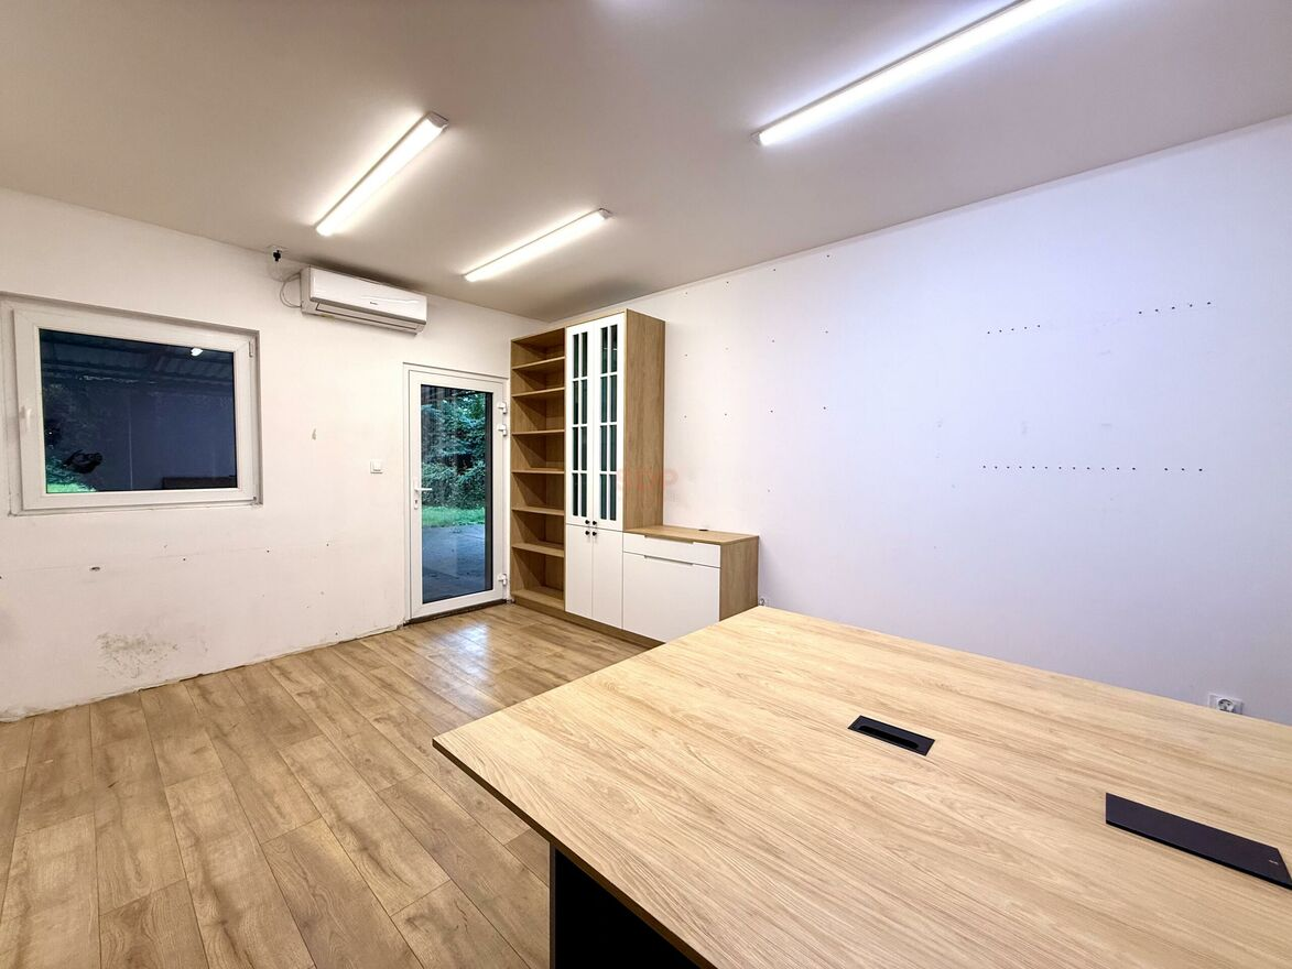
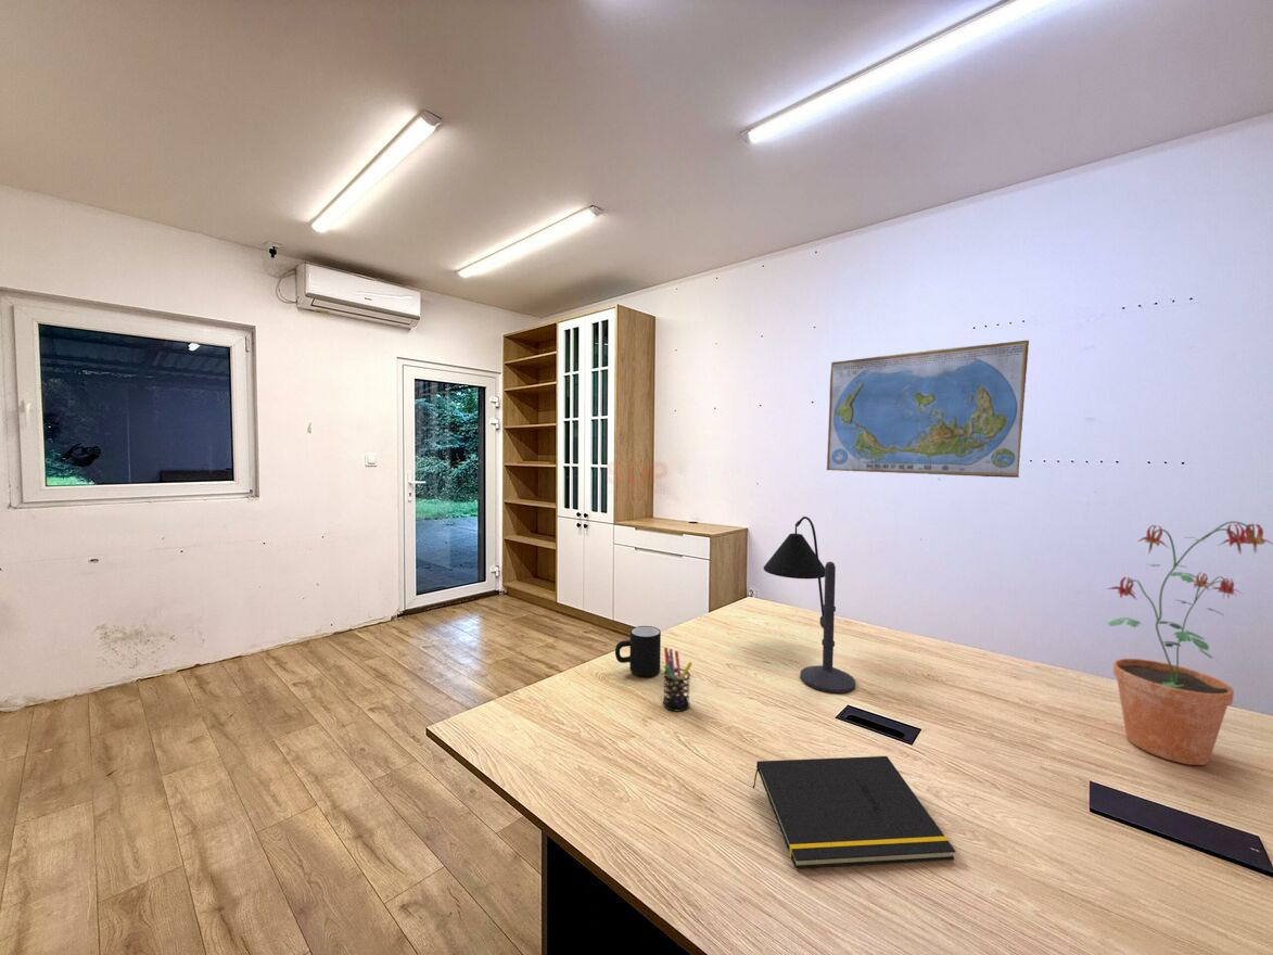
+ world map (915, 412)
+ pen holder (673, 678)
+ mug (637, 650)
+ desk lamp (818, 585)
+ notepad (845, 805)
+ potted plant (1173, 634)
